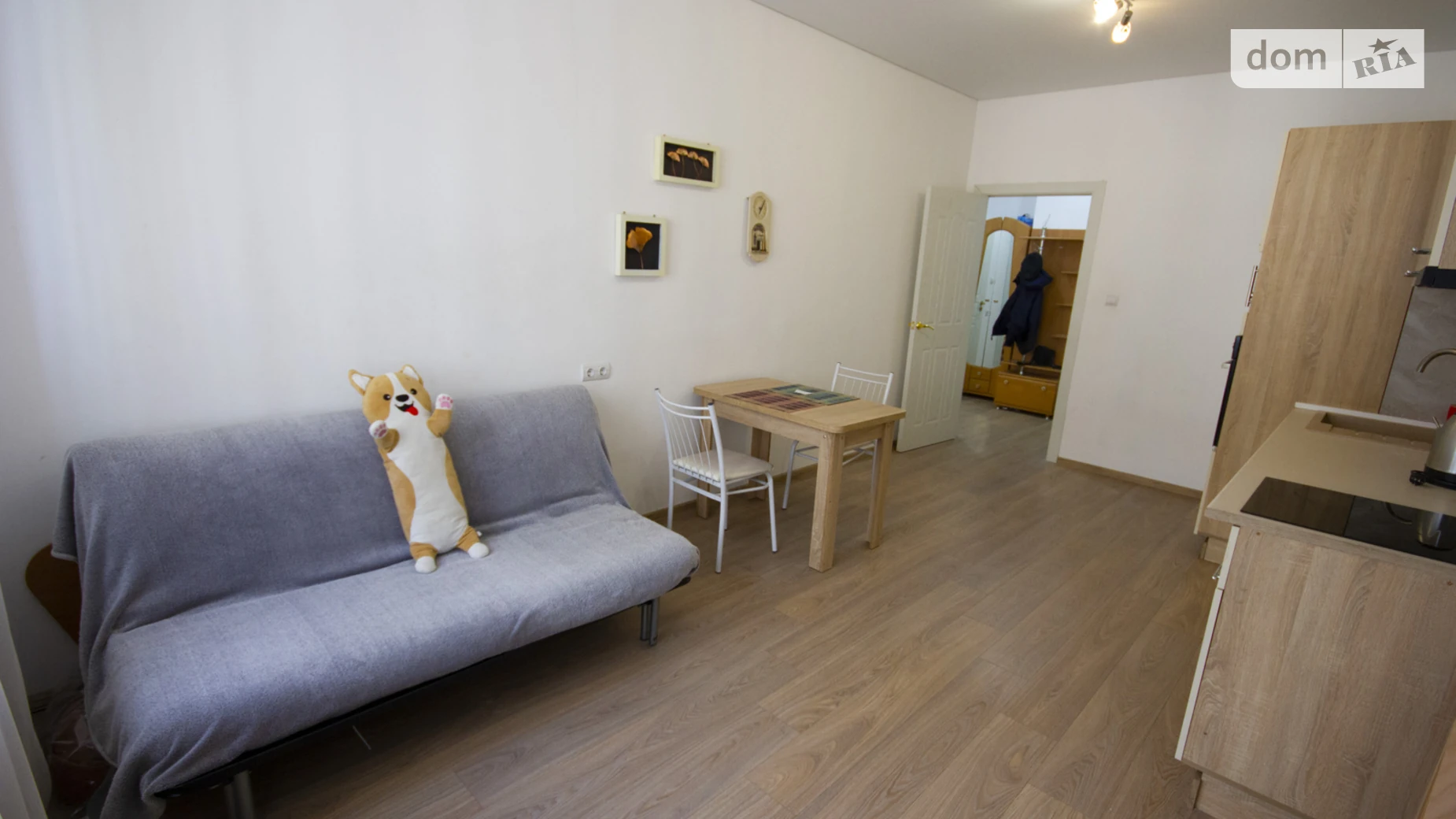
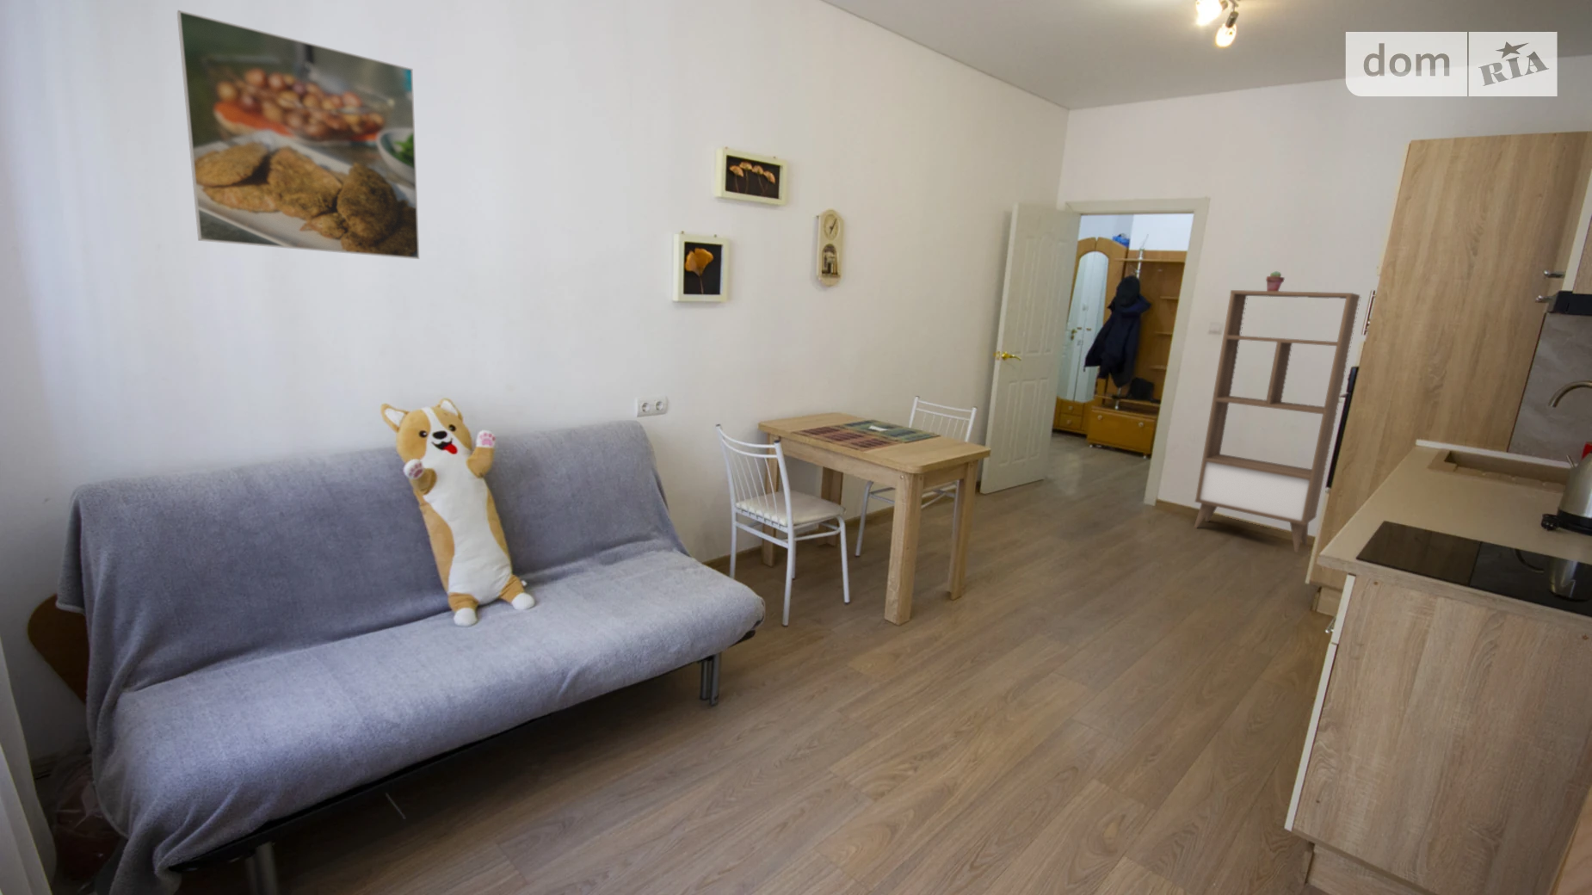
+ shelving unit (1274, 408)
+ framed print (312, 149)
+ potted succulent (1275, 281)
